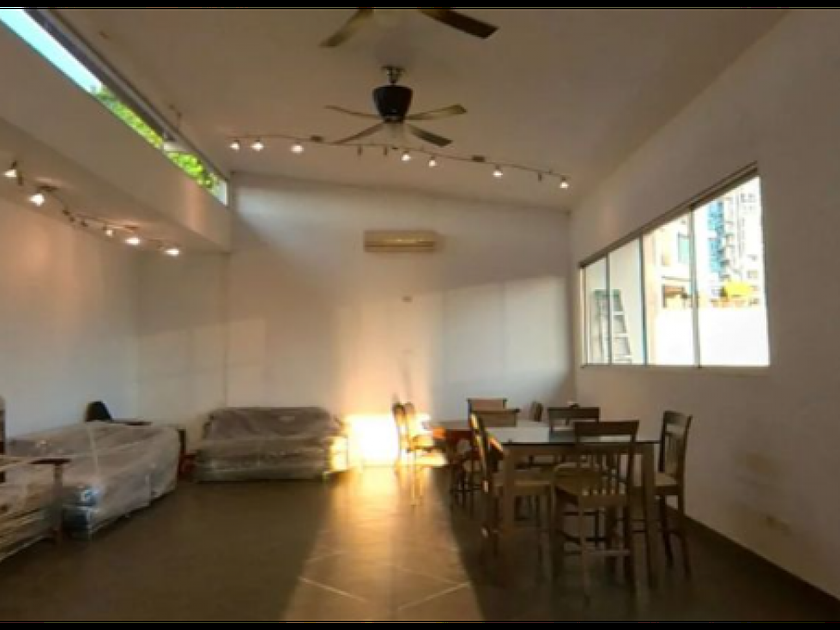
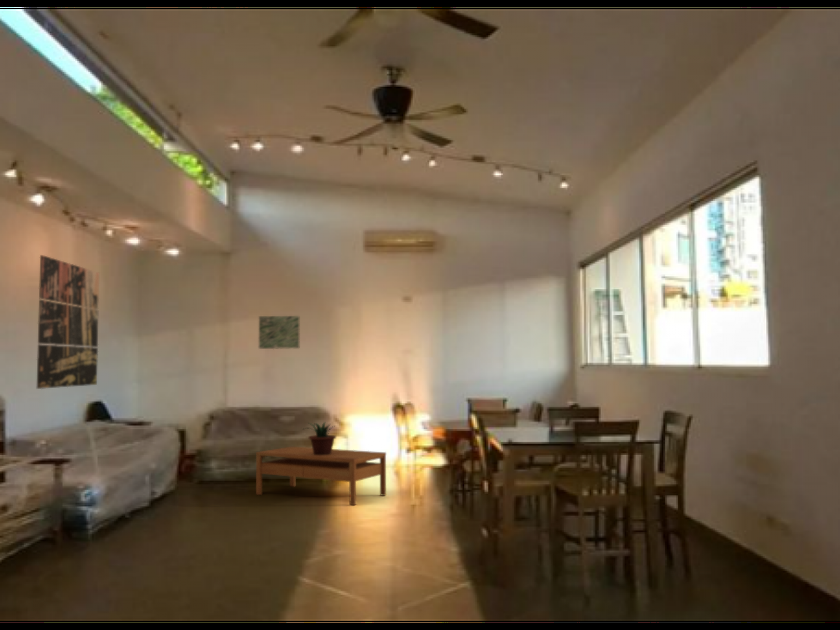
+ wall art (70, 325)
+ wall art (279, 332)
+ coffee table (320, 473)
+ potted plant (319, 438)
